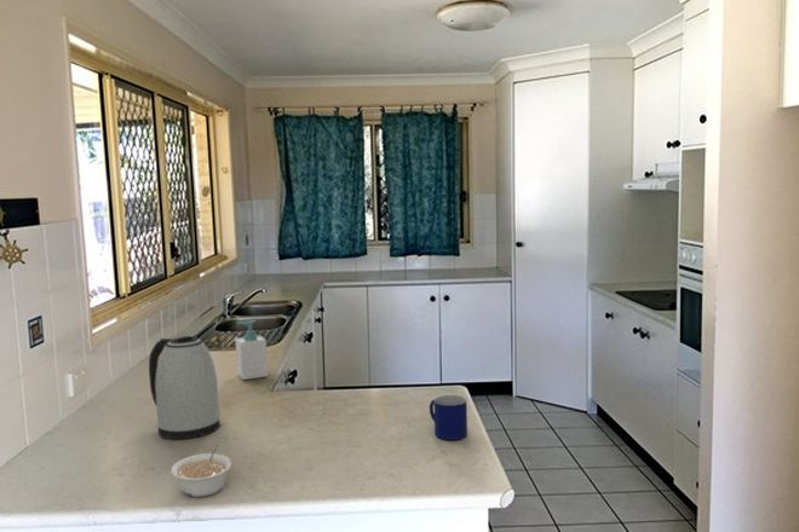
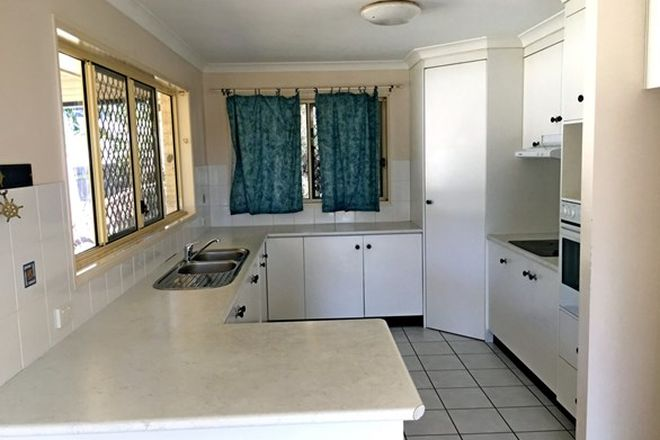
- kettle (178, 381)
- legume (201, 473)
- mug (446, 415)
- soap bottle (251, 348)
